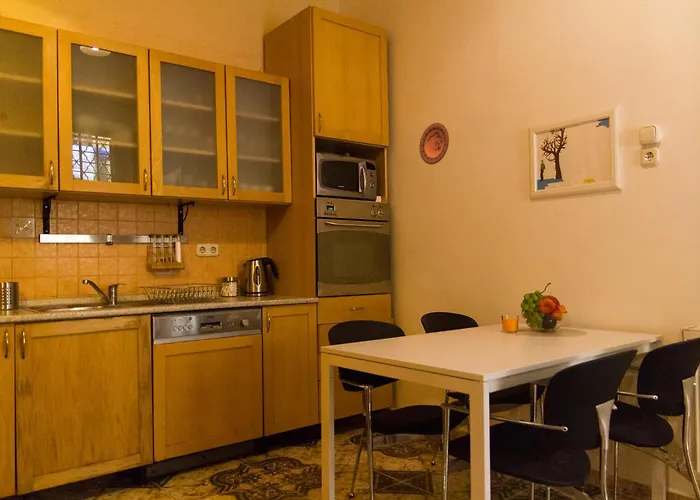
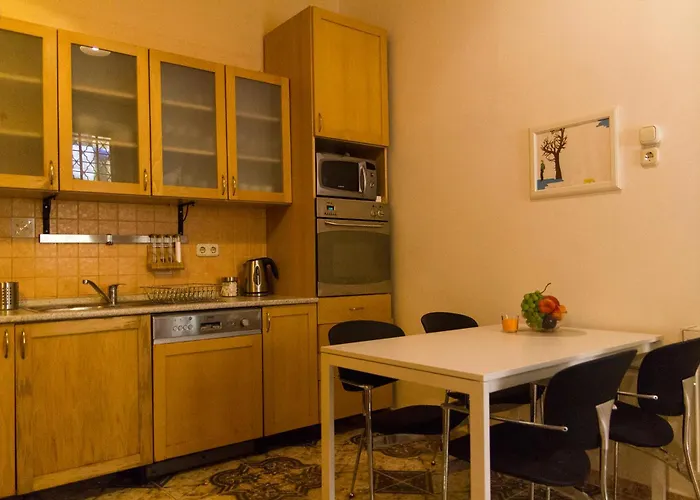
- decorative plate (434, 143)
